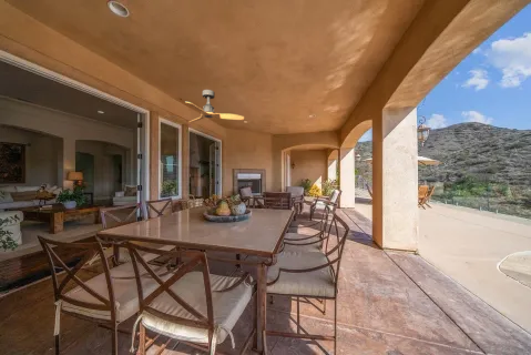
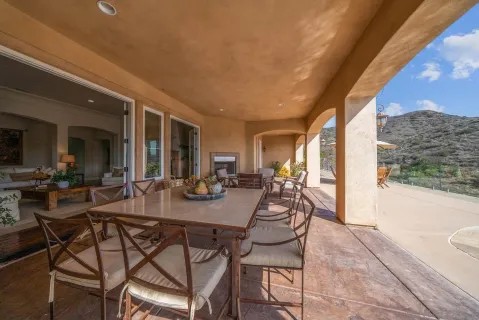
- ceiling fan (212, 106)
